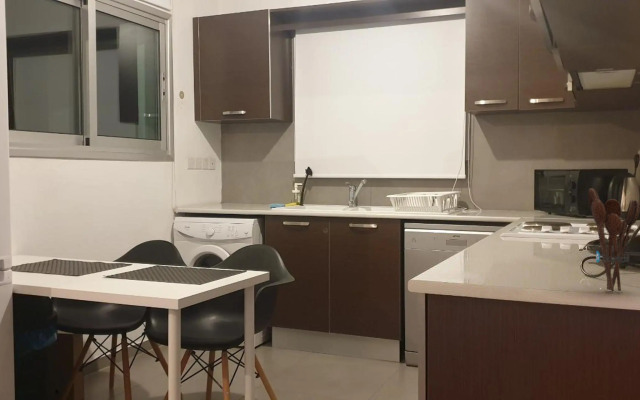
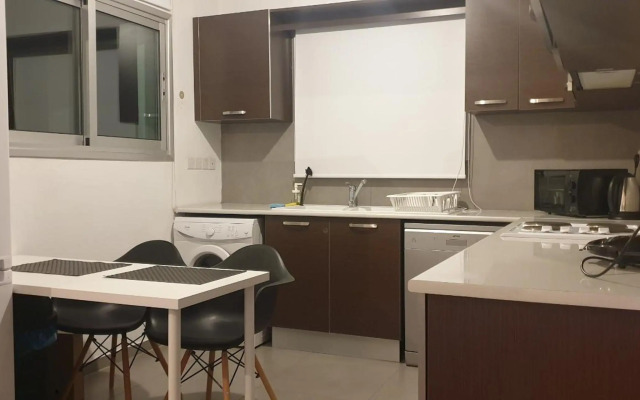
- utensil holder (610, 239)
